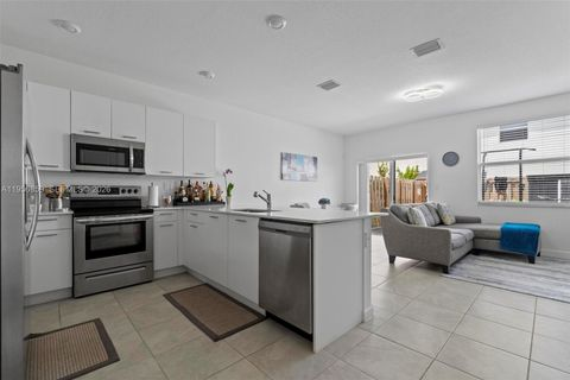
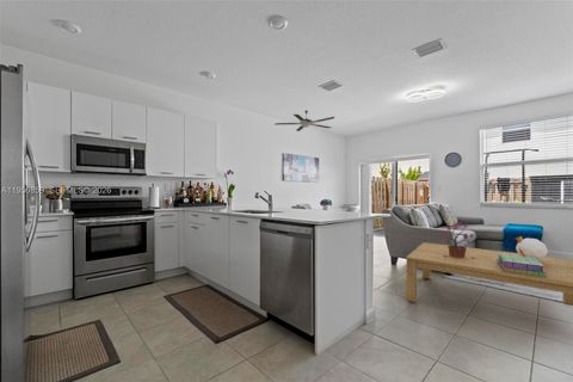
+ stack of books (519, 264)
+ ceiling fan (303, 119)
+ decorative sphere (530, 248)
+ coffee table (489, 279)
+ potted plant (455, 239)
